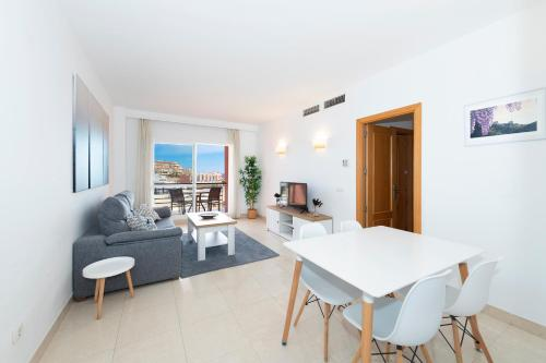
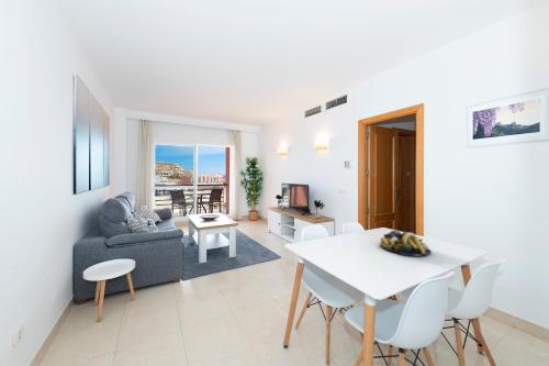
+ fruit bowl (404, 240)
